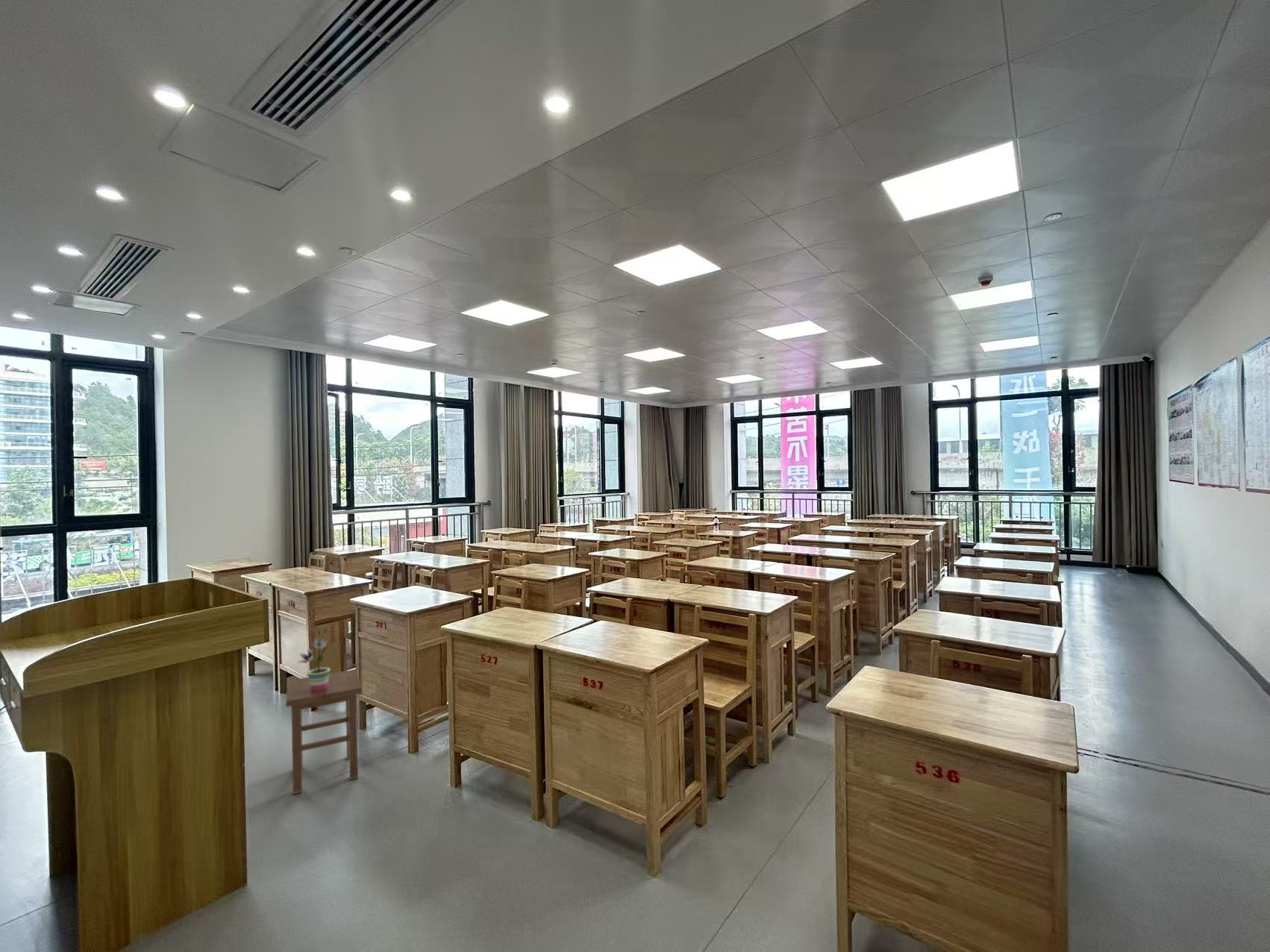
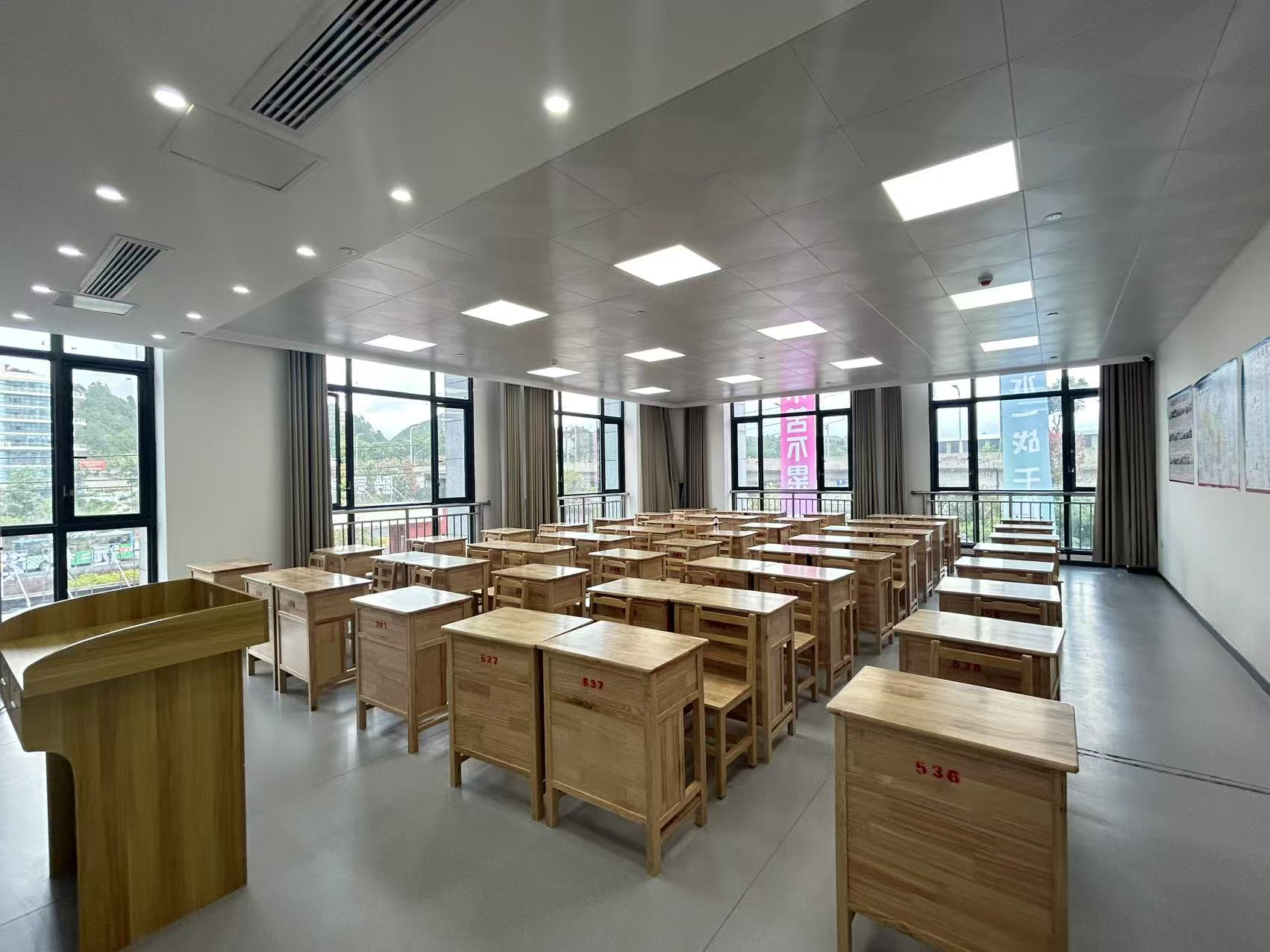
- potted plant (313, 657)
- stool (323, 727)
